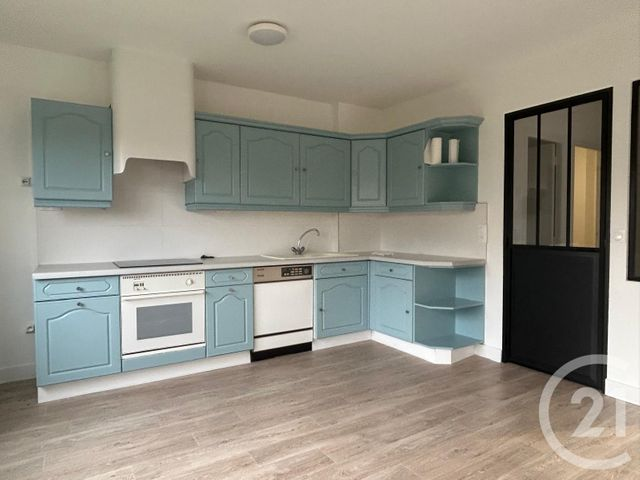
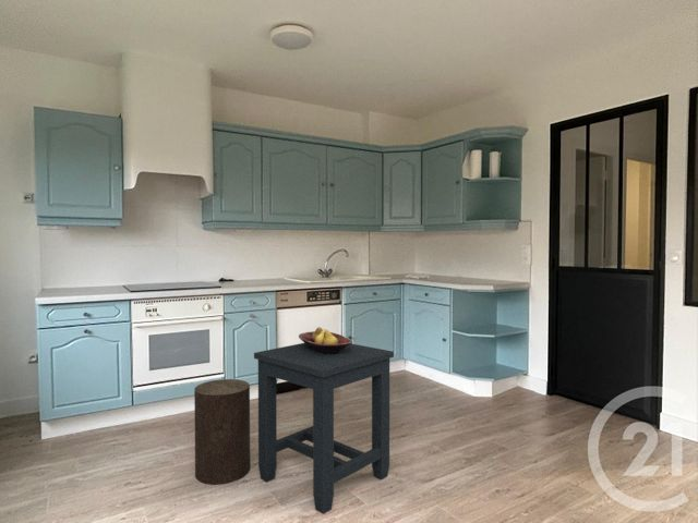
+ stool (222, 428)
+ fruit bowl (324, 338)
+ side table (324, 414)
